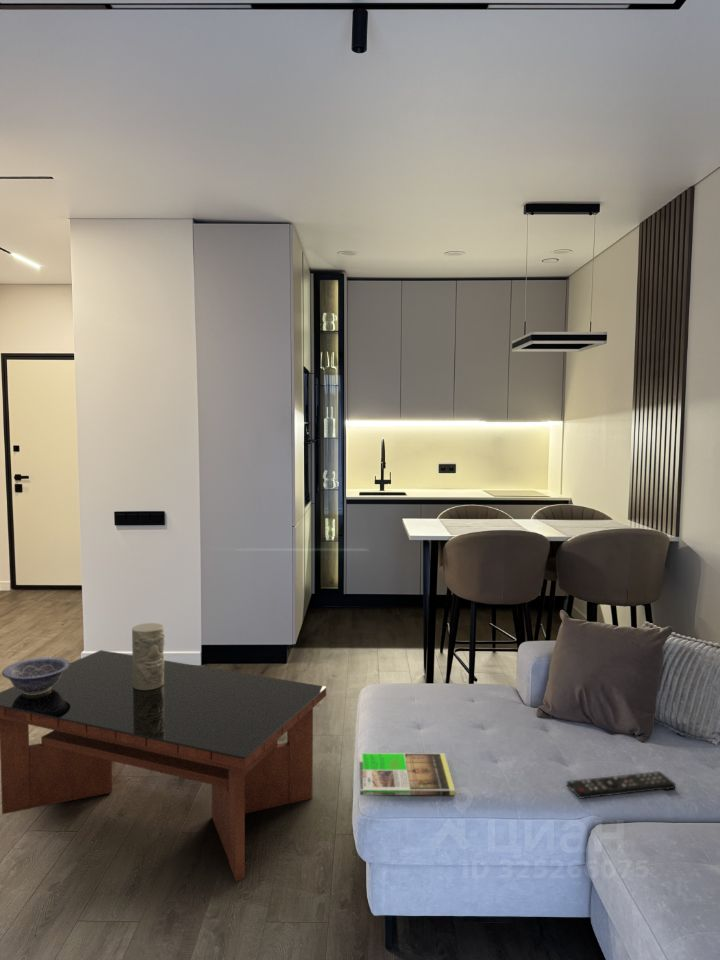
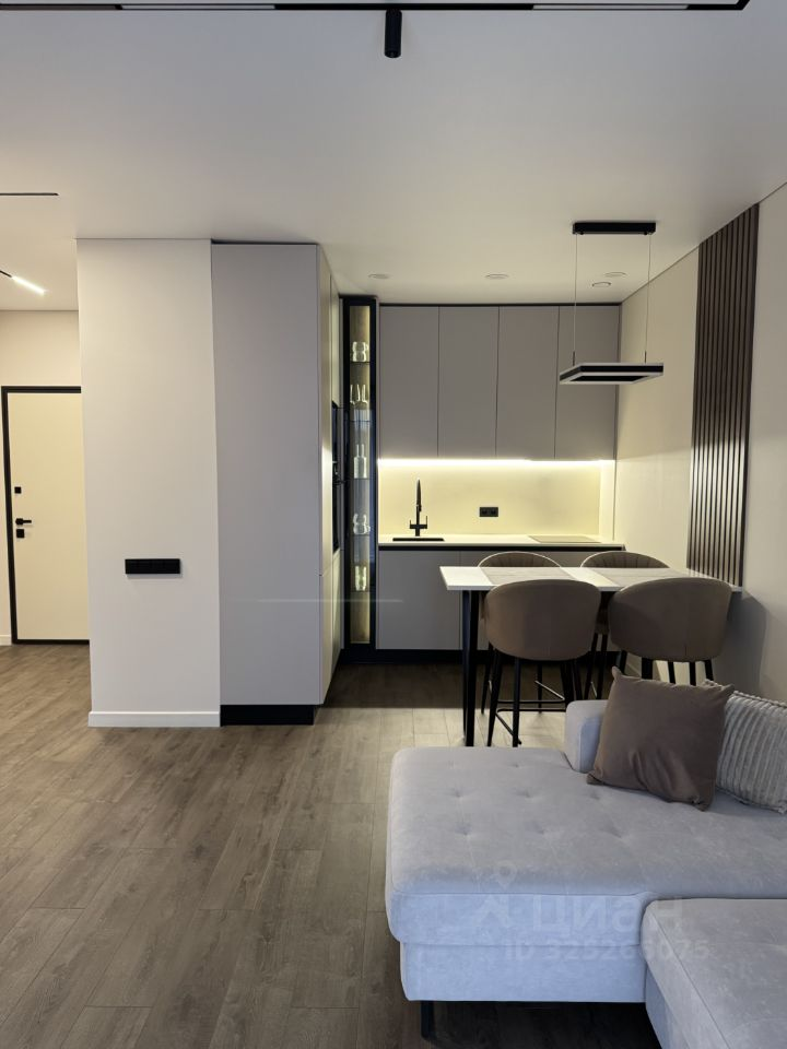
- magazine (404, 772)
- coffee table (159, 749)
- decorative bowl (36, 678)
- remote control (620, 784)
- decorative vase (148, 655)
